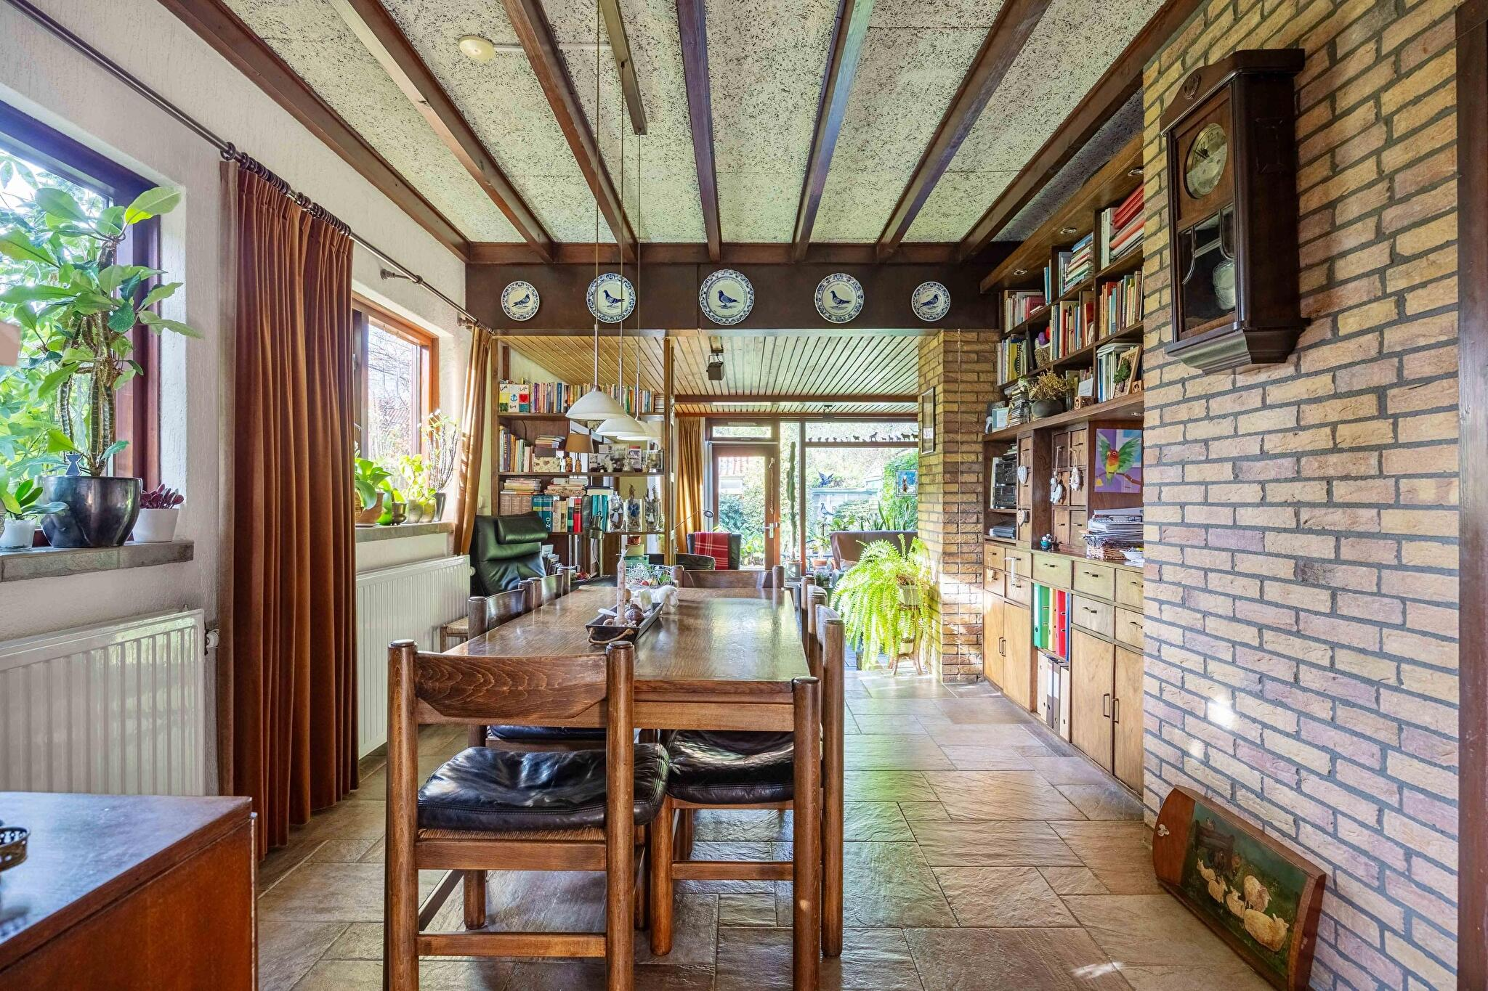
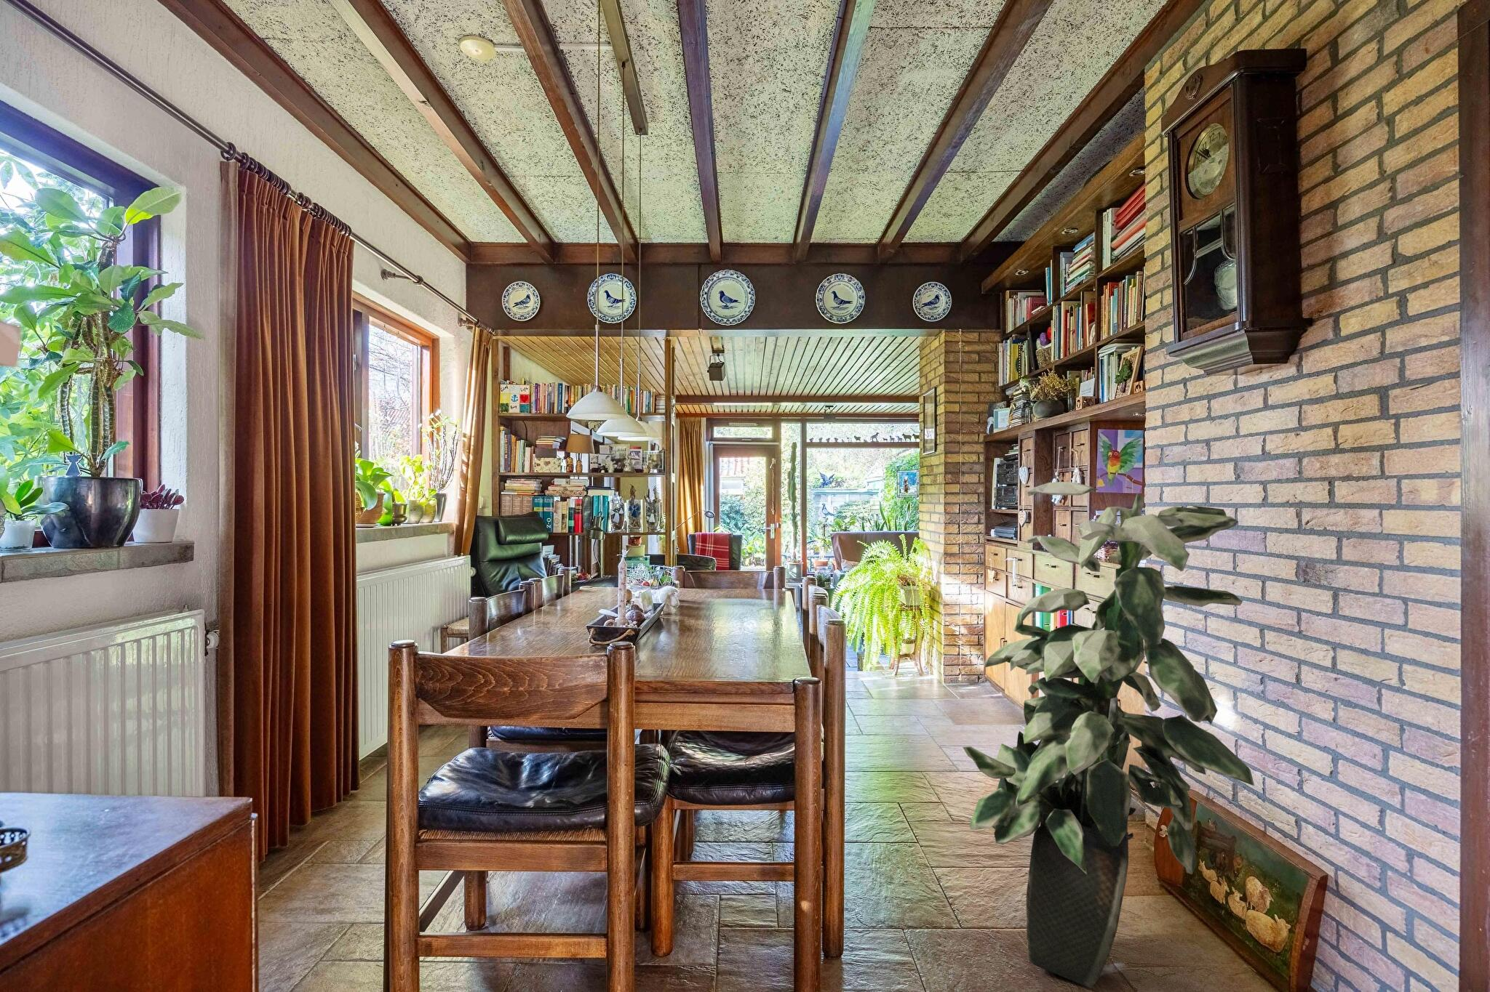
+ indoor plant (1092, 722)
